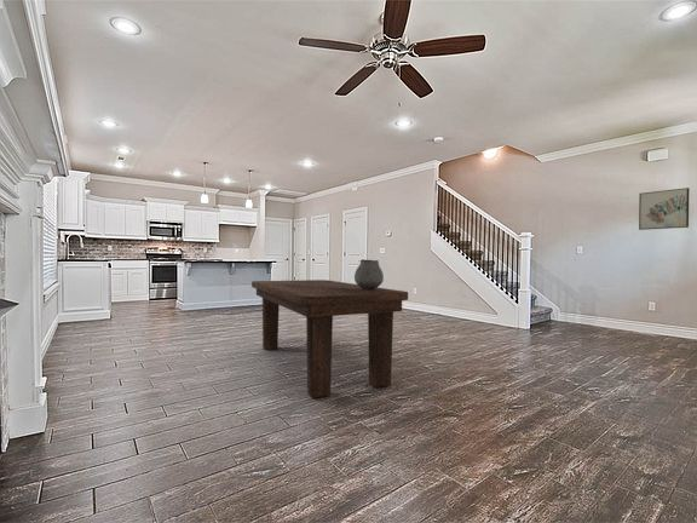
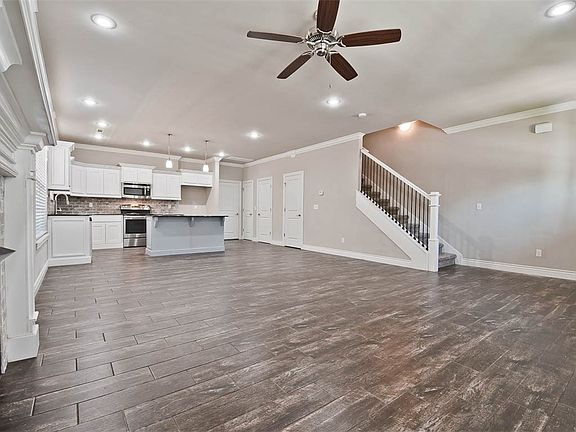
- ceramic pot (368, 274)
- dining table (316, 324)
- wall art (662, 209)
